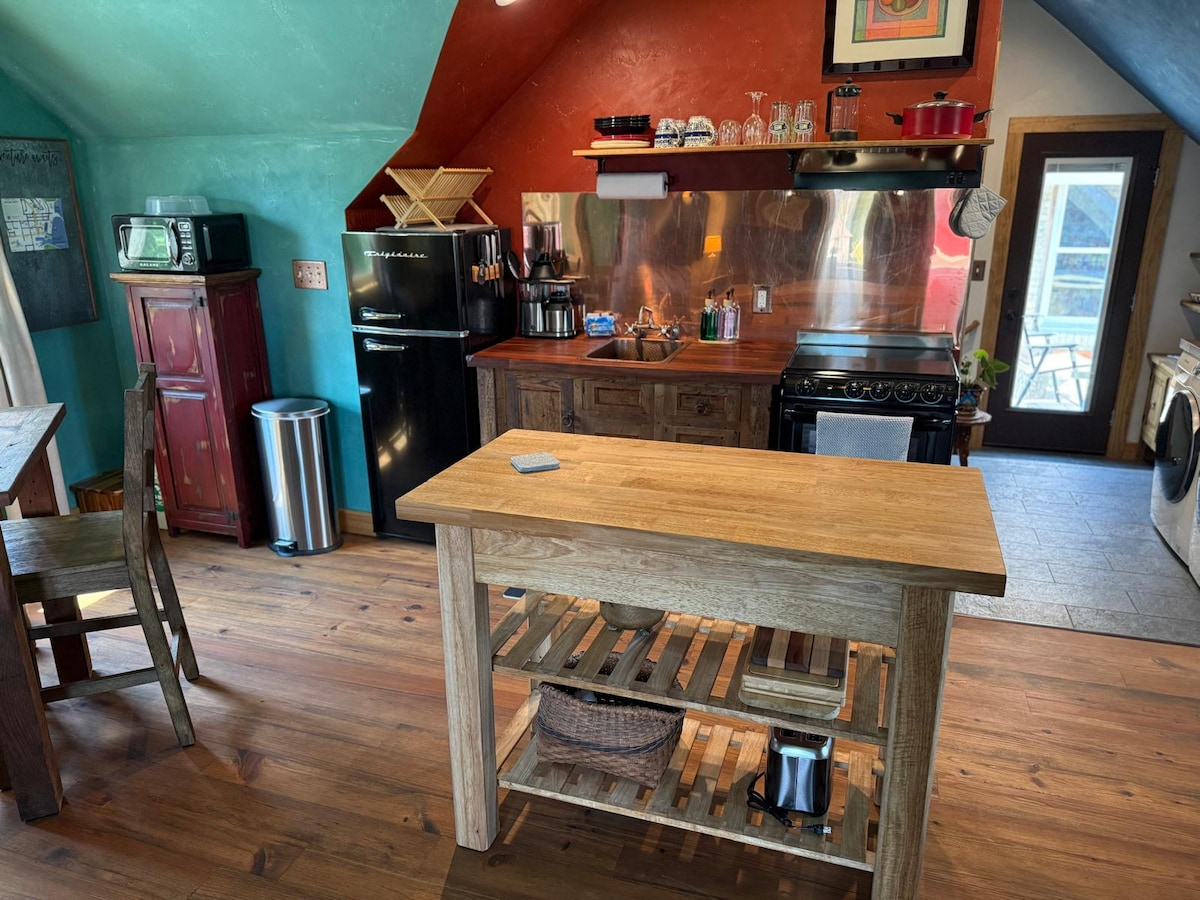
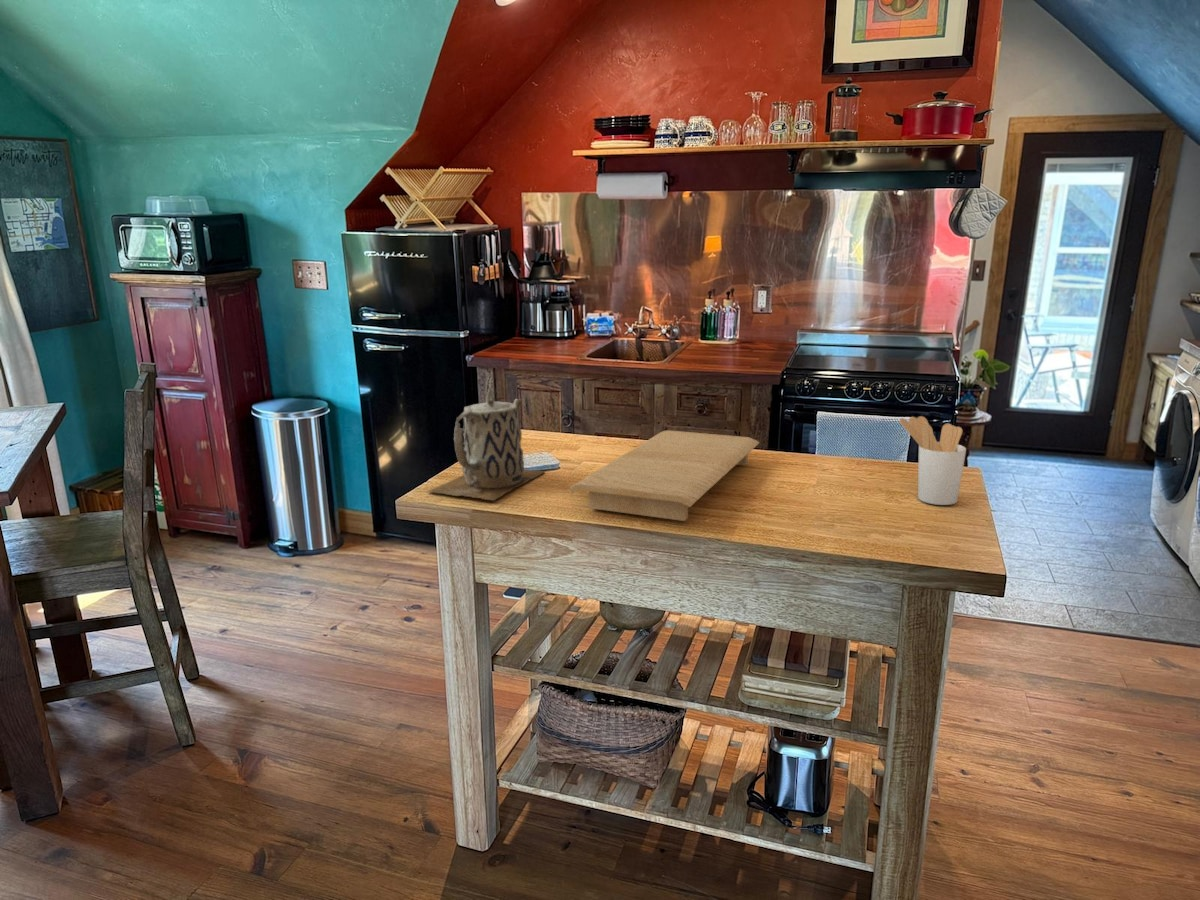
+ cutting board (672, 471)
+ teapot (486, 436)
+ utensil holder (931, 458)
